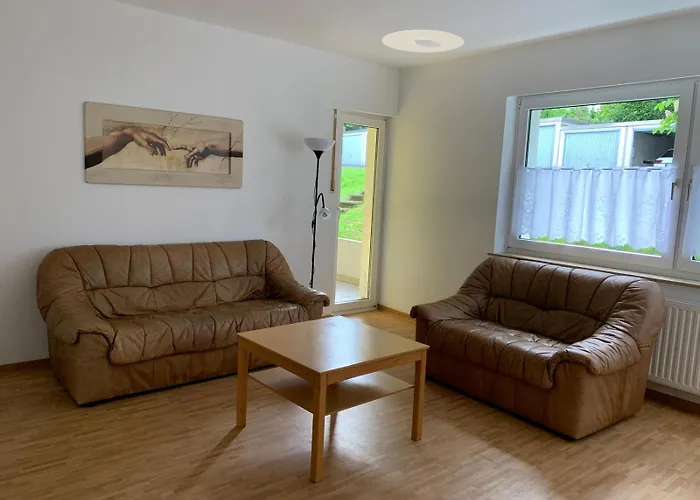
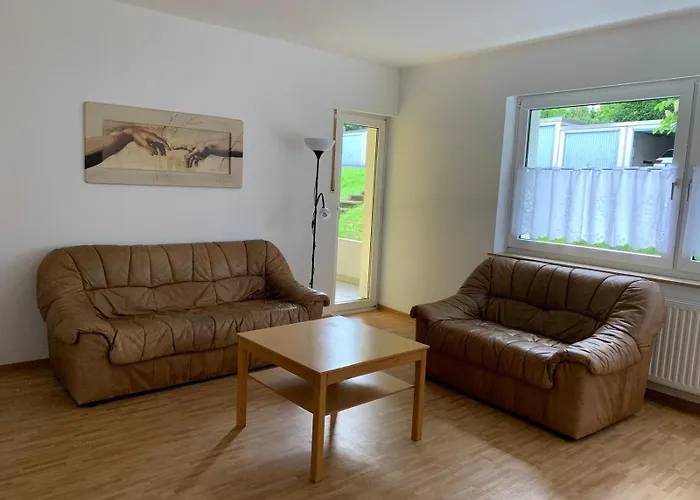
- ceiling light (423, 37)
